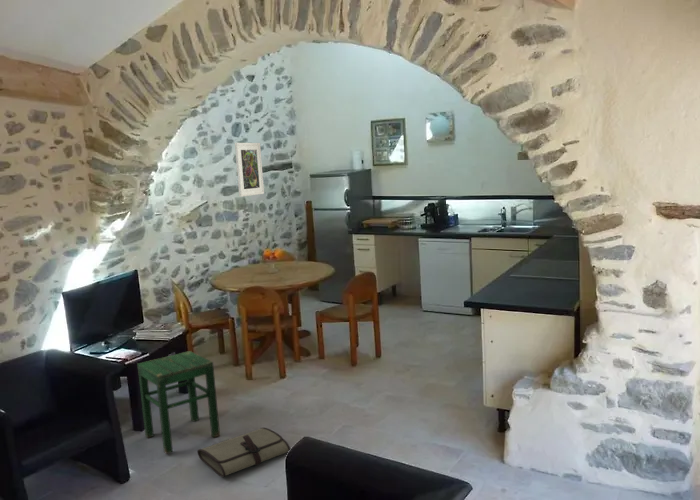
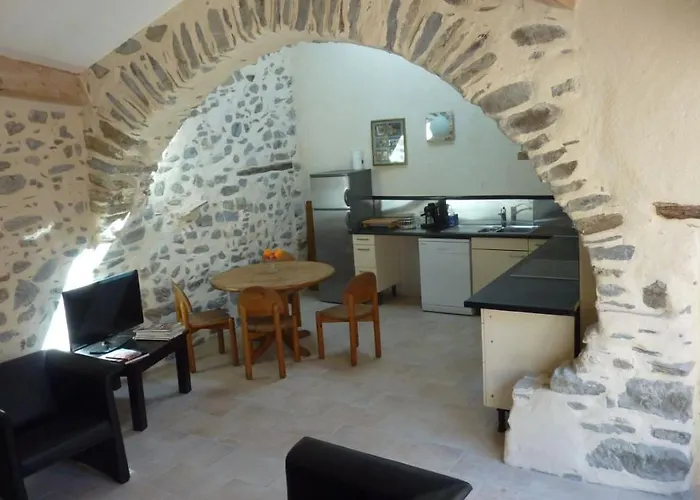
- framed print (249, 169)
- stool (179, 401)
- tool roll (243, 445)
